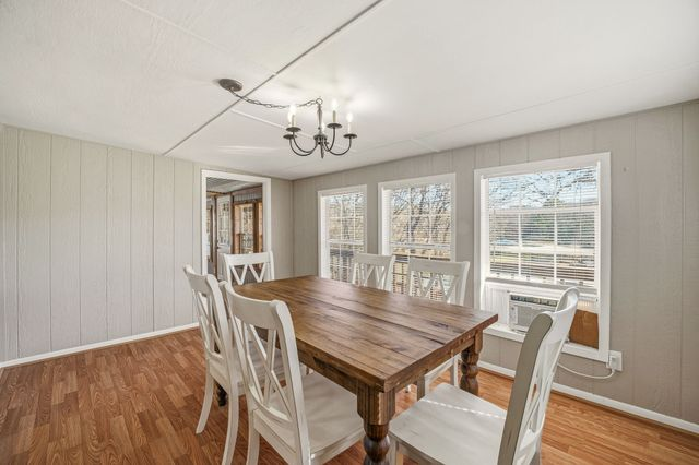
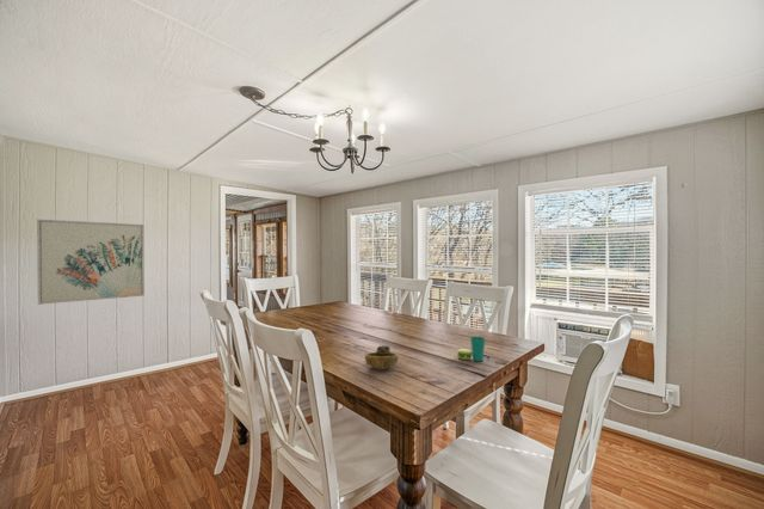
+ cup (472, 348)
+ decorative bowl (382, 355)
+ wall art (94, 260)
